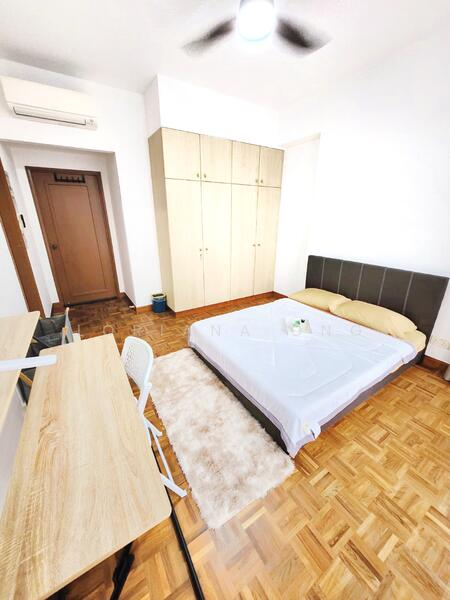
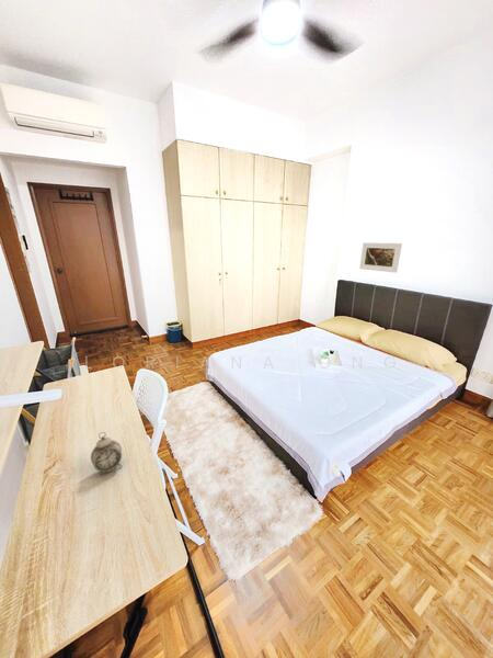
+ alarm clock (105, 451)
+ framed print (379, 257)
